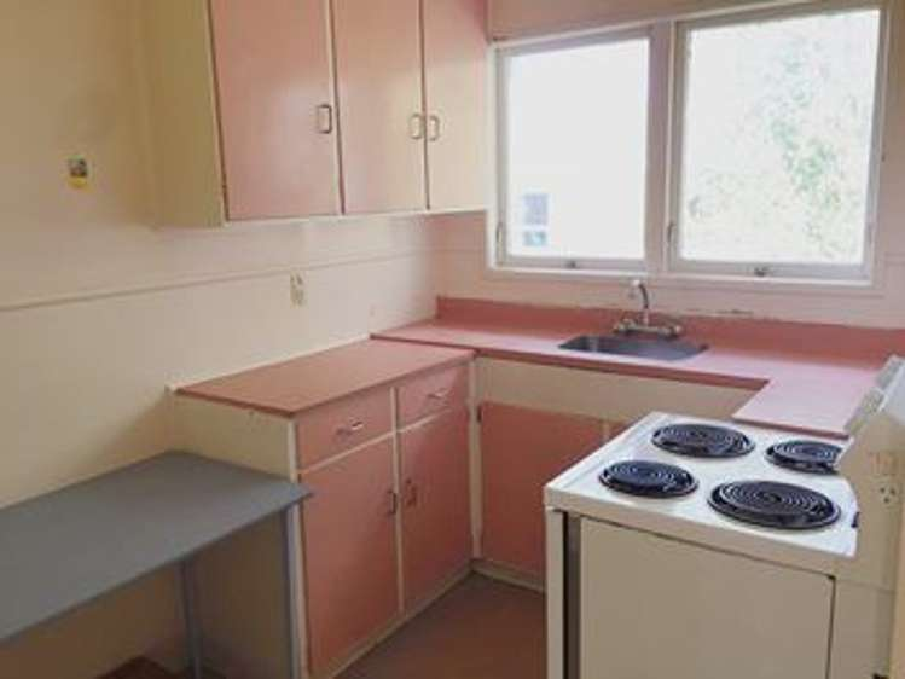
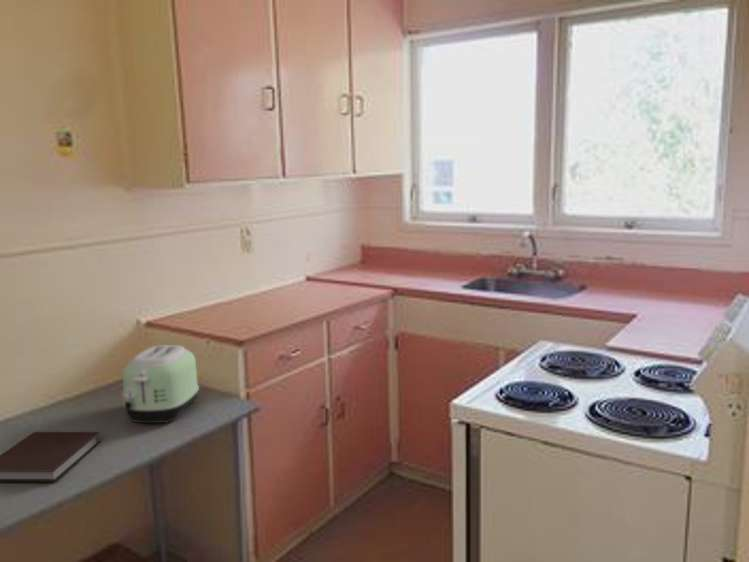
+ notebook (42, 455)
+ toaster (159, 382)
